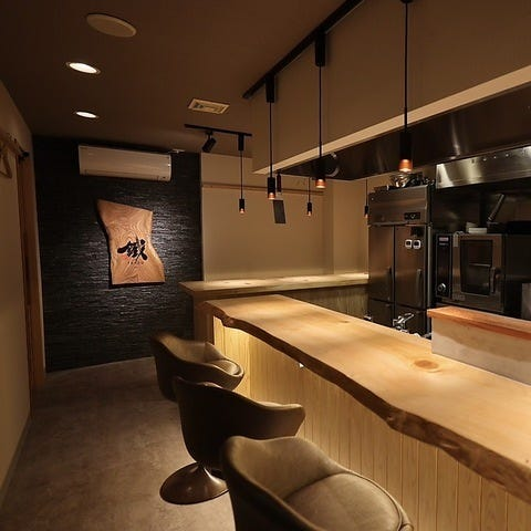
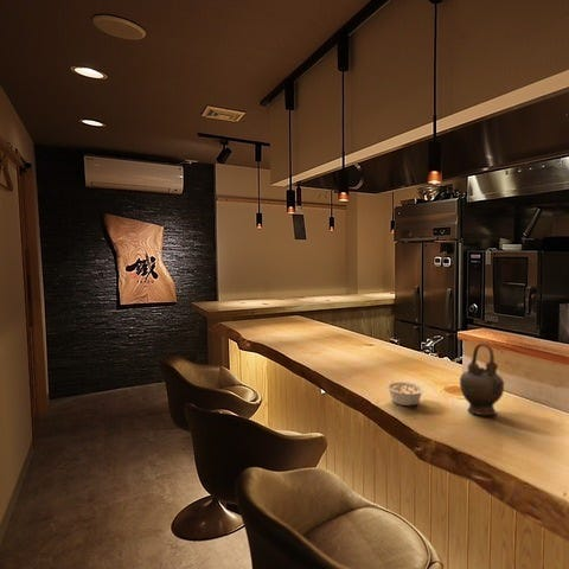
+ teapot (484, 378)
+ legume (405, 392)
